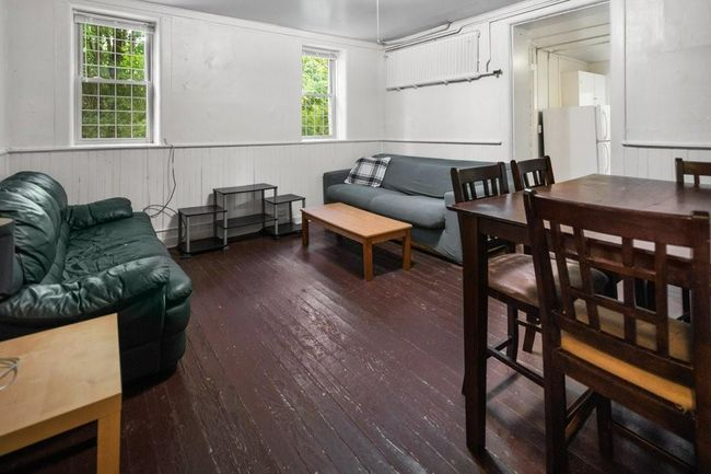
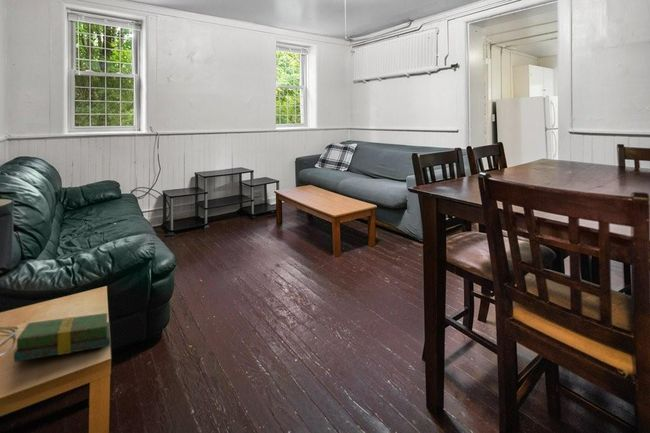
+ book (67, 334)
